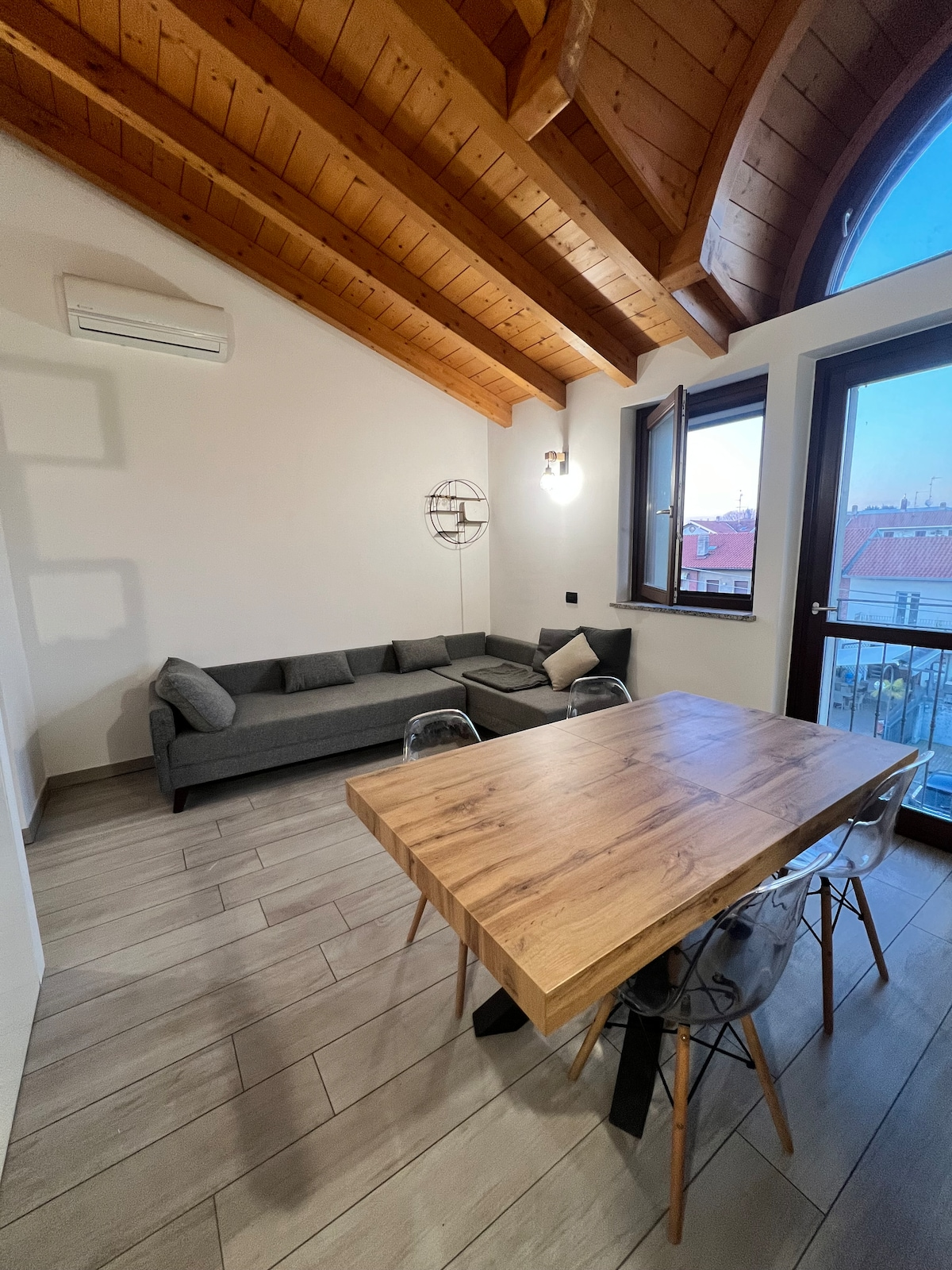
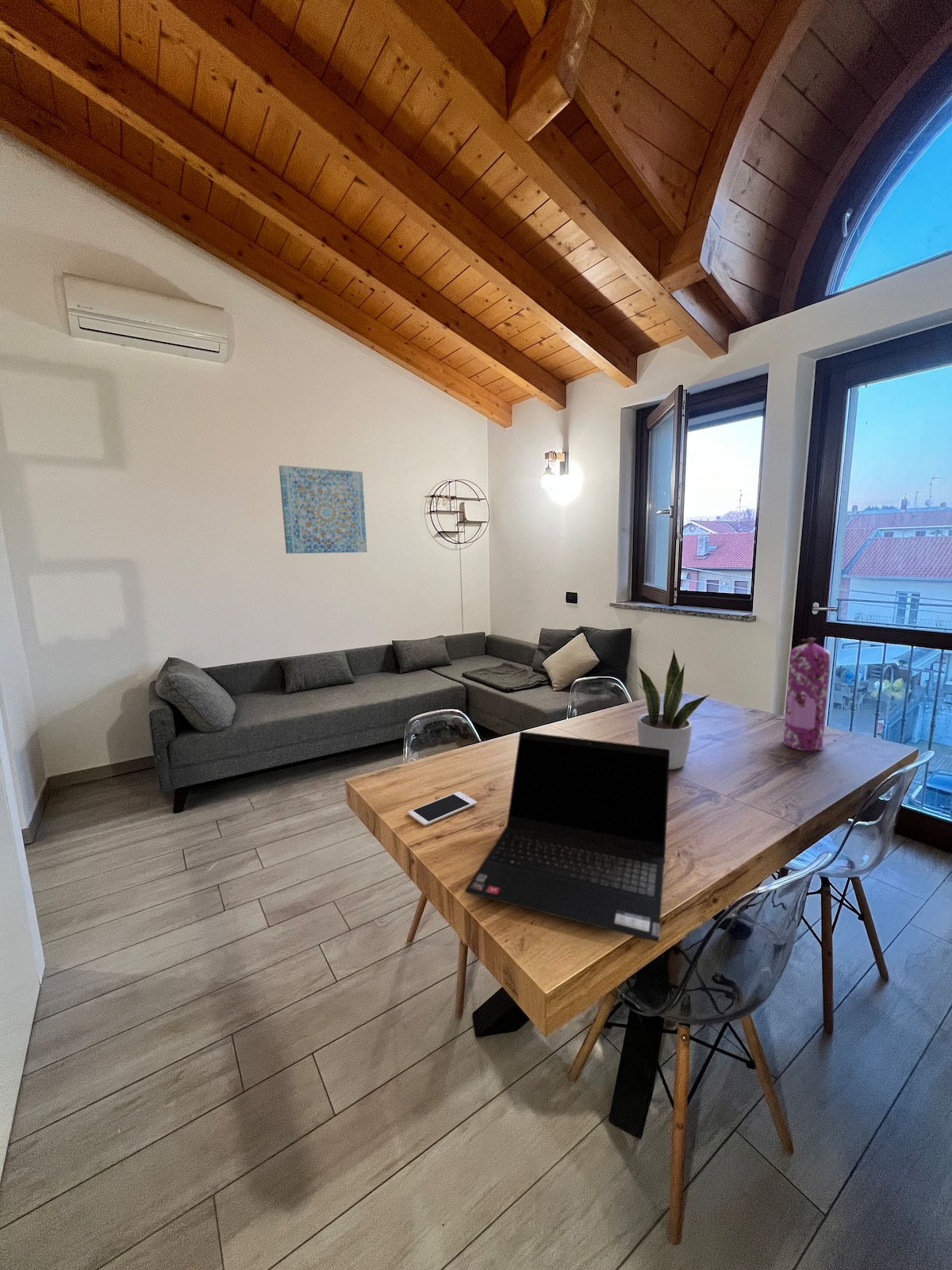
+ laptop computer (575, 818)
+ gas cylinder (807, 692)
+ wall art (325, 511)
+ potted plant (663, 706)
+ cell phone (443, 807)
